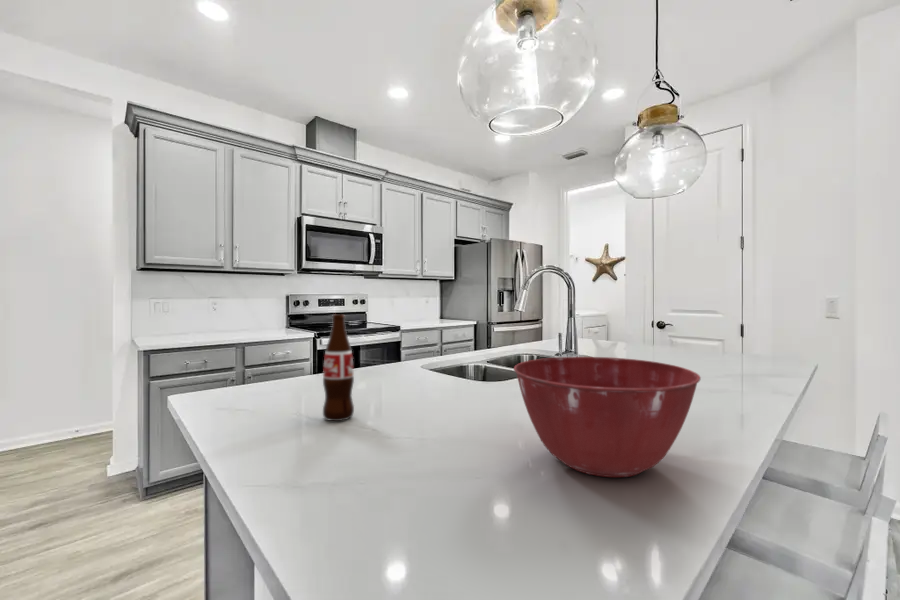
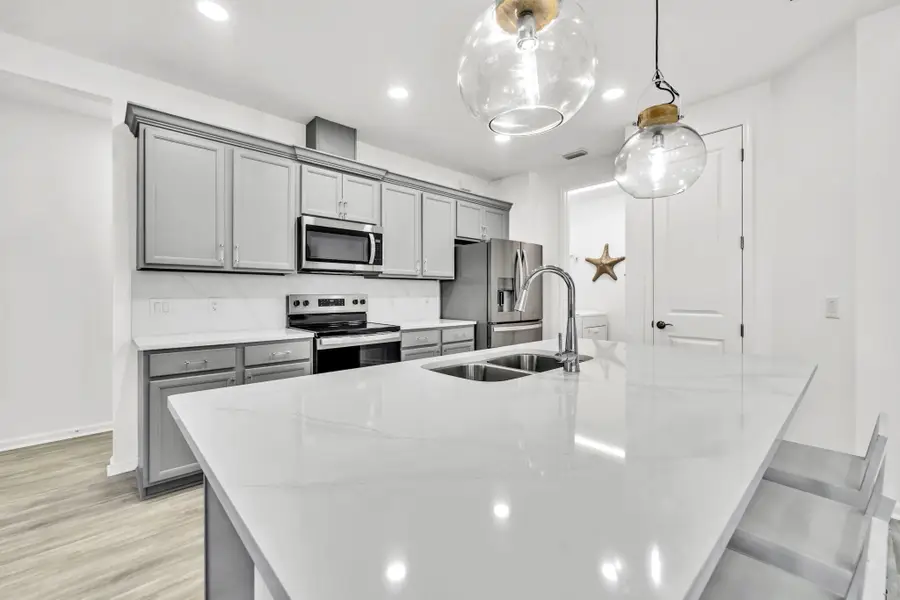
- mixing bowl (599, 414)
- bottle (338, 366)
